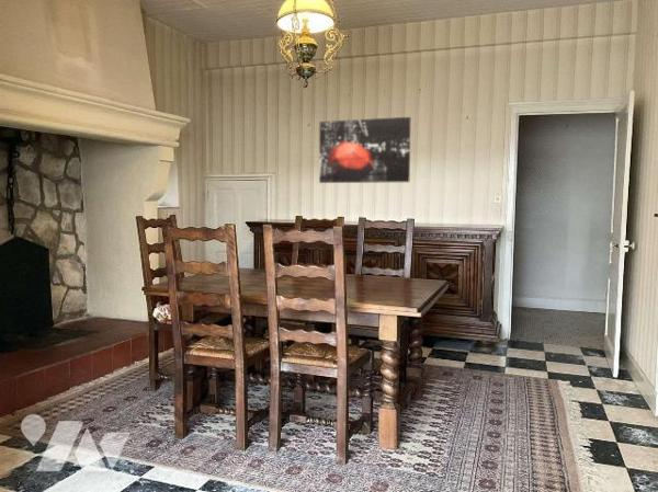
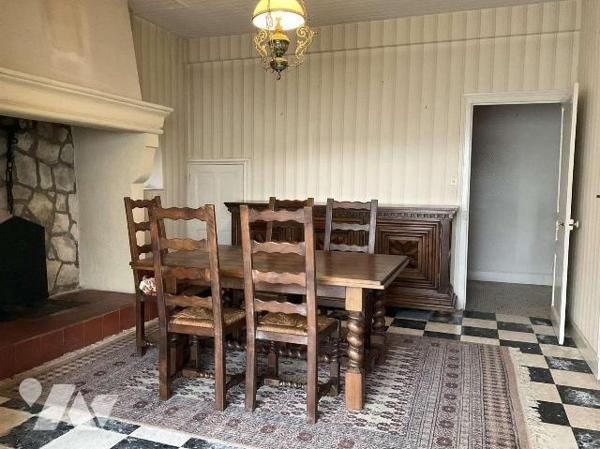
- wall art (363, 151)
